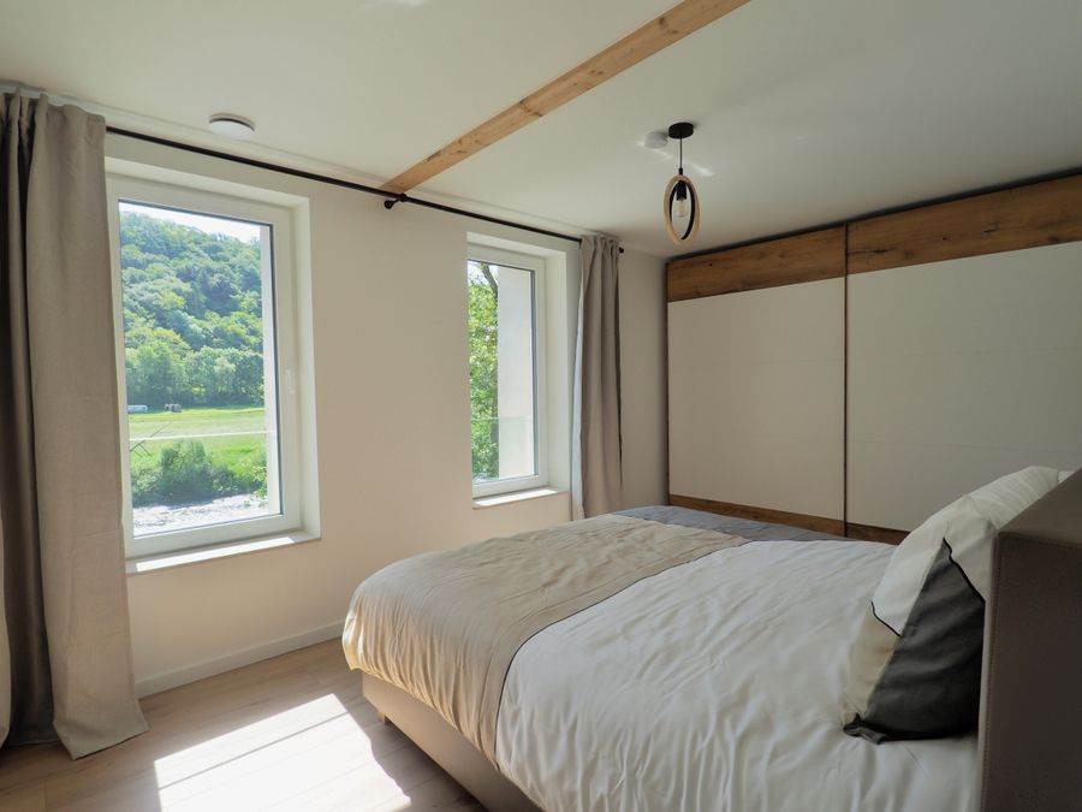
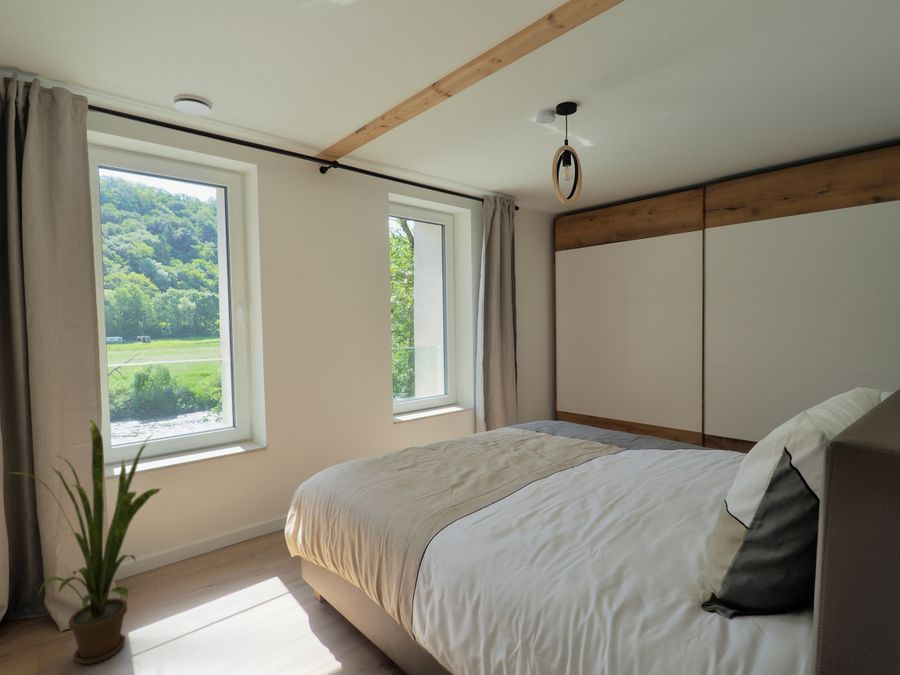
+ house plant (90, 539)
